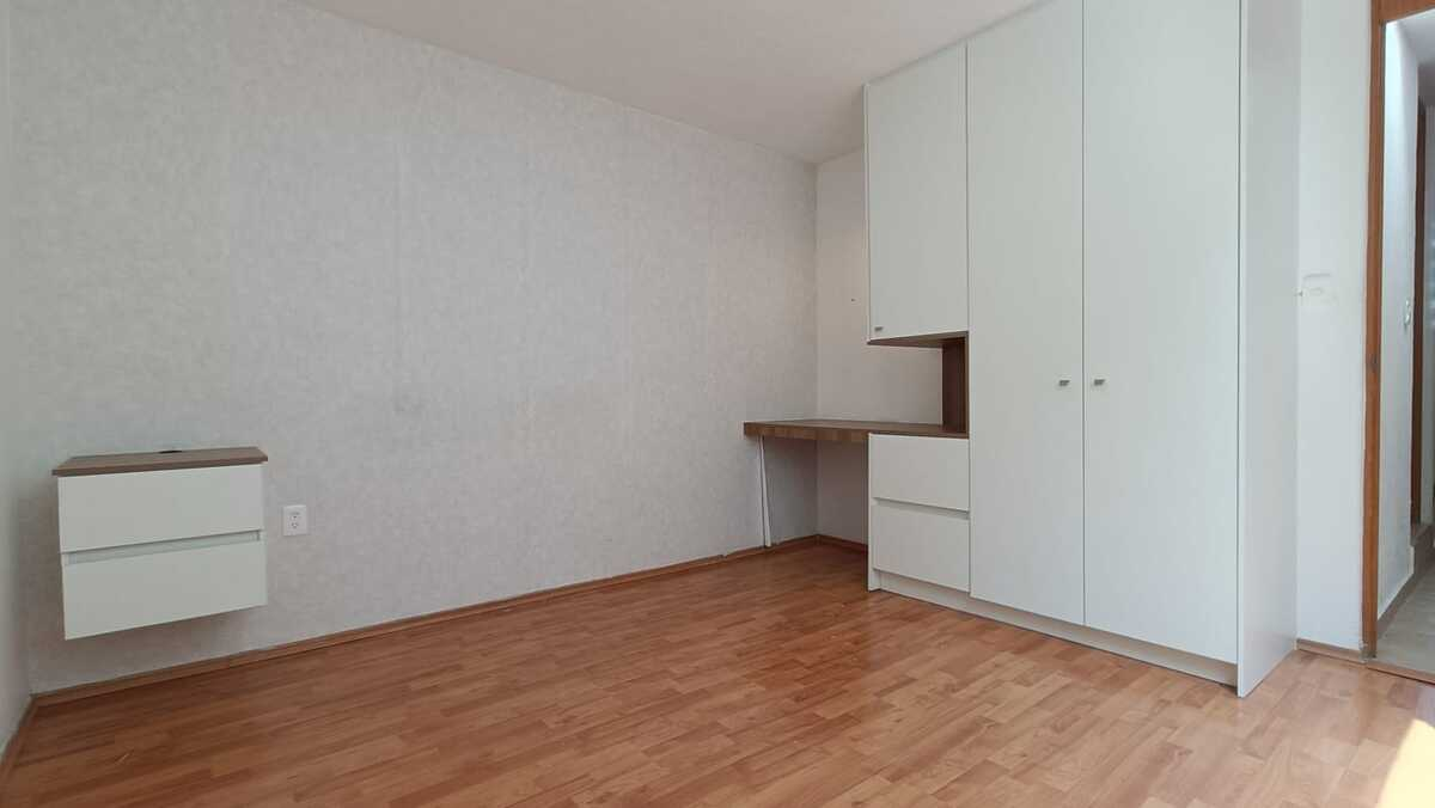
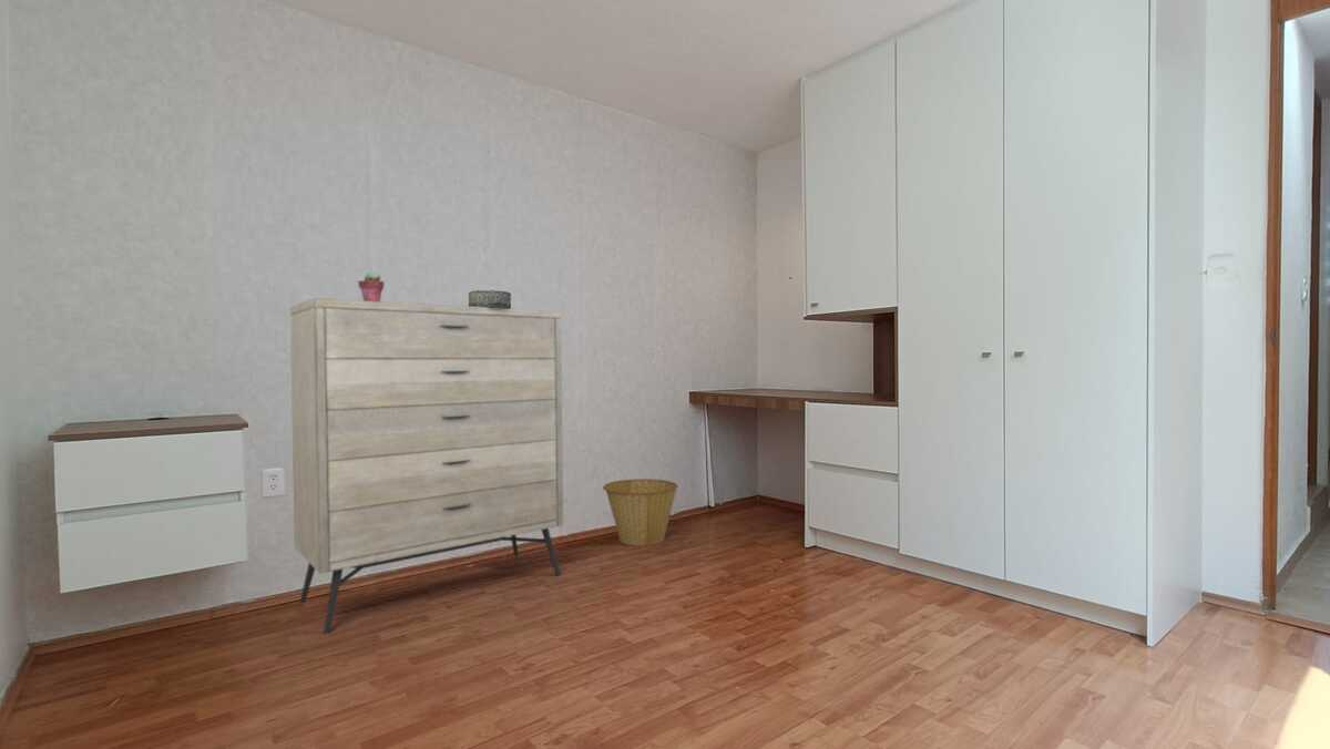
+ dresser (434, 449)
+ basket (641, 512)
+ potted succulent (371, 287)
+ decorative box (490, 300)
